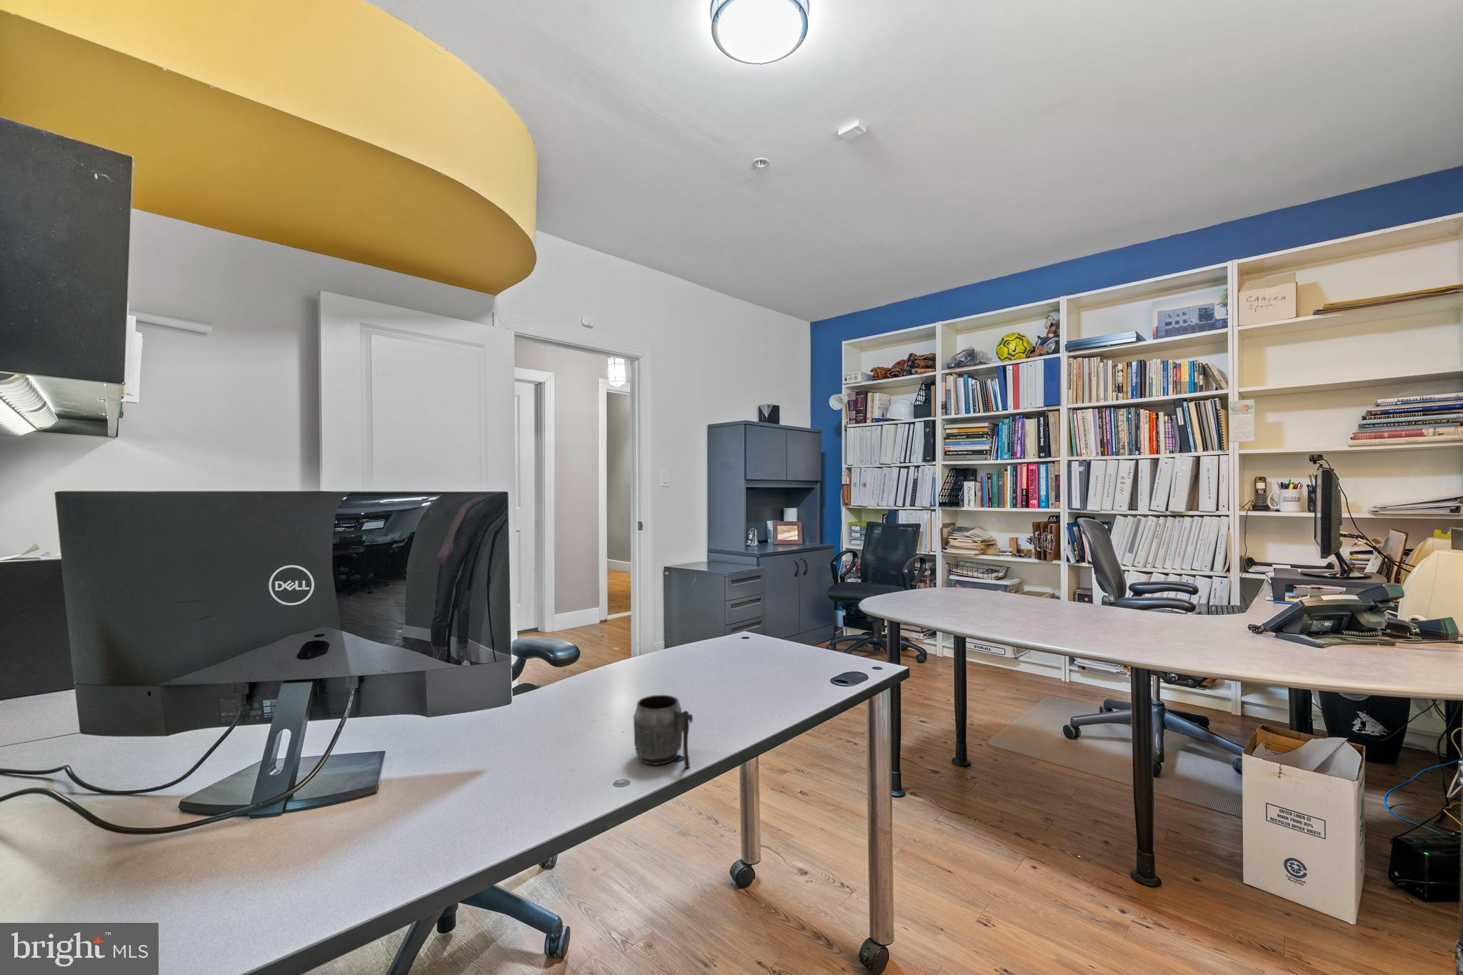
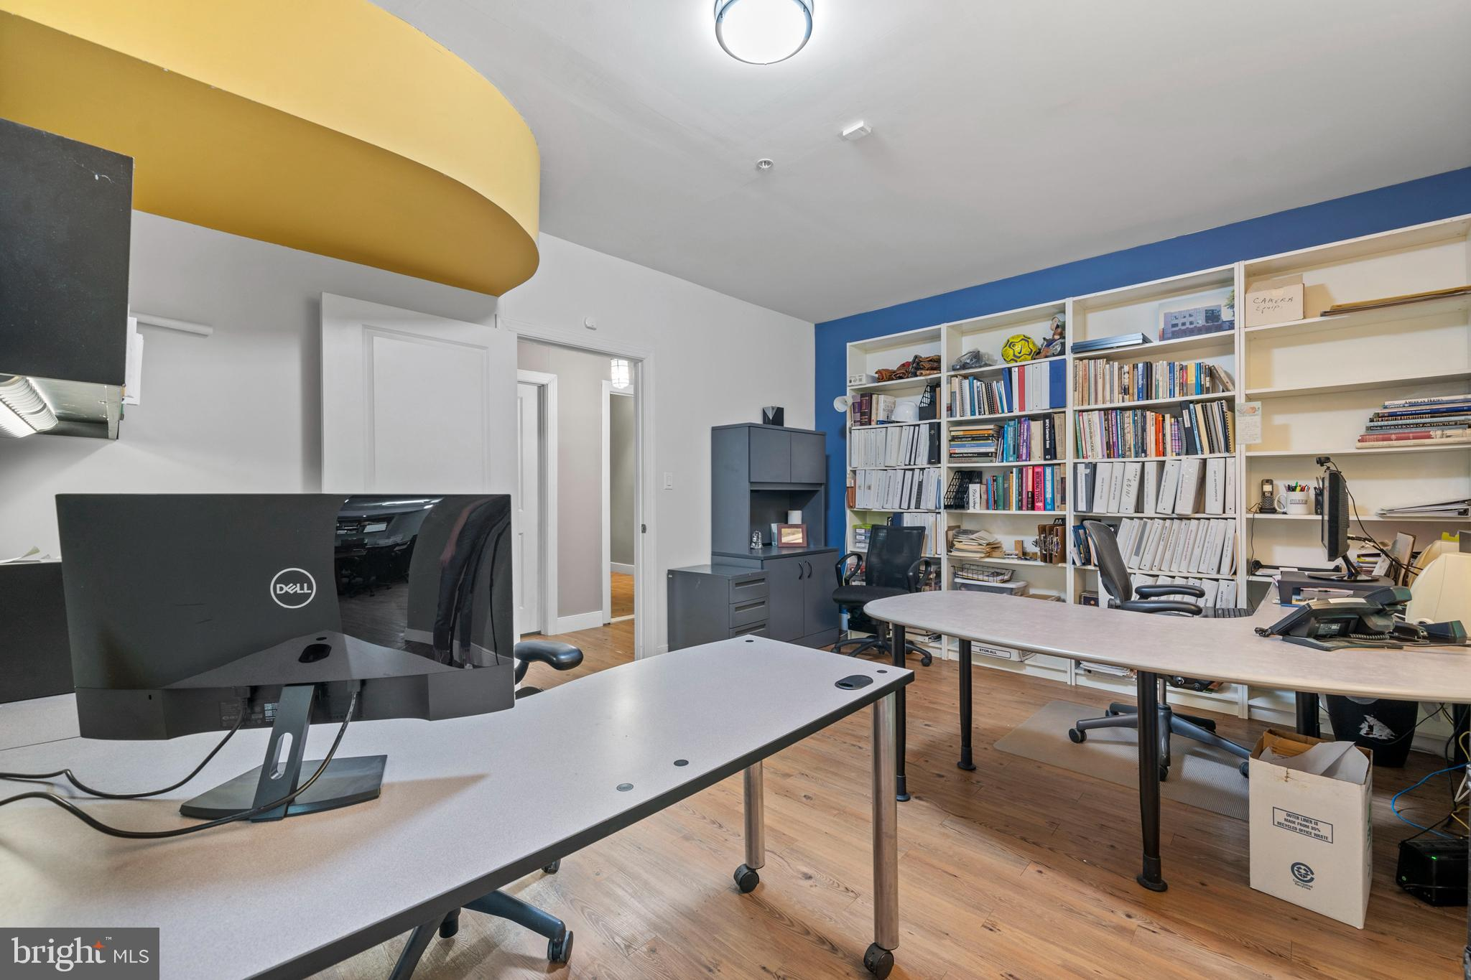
- mug (667, 731)
